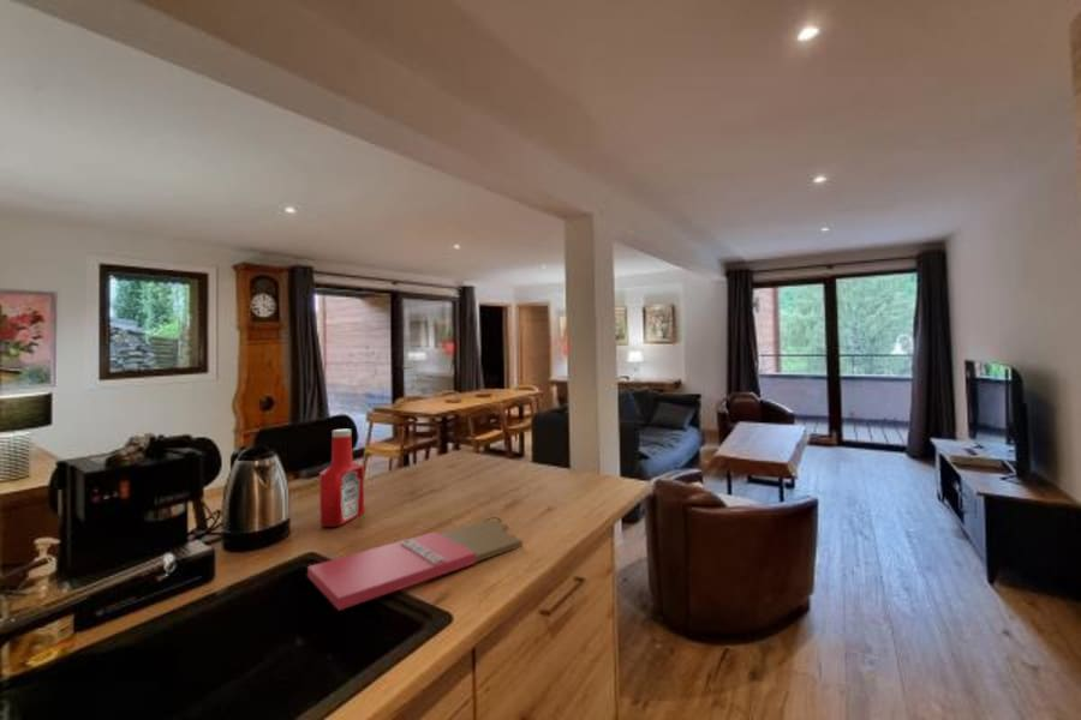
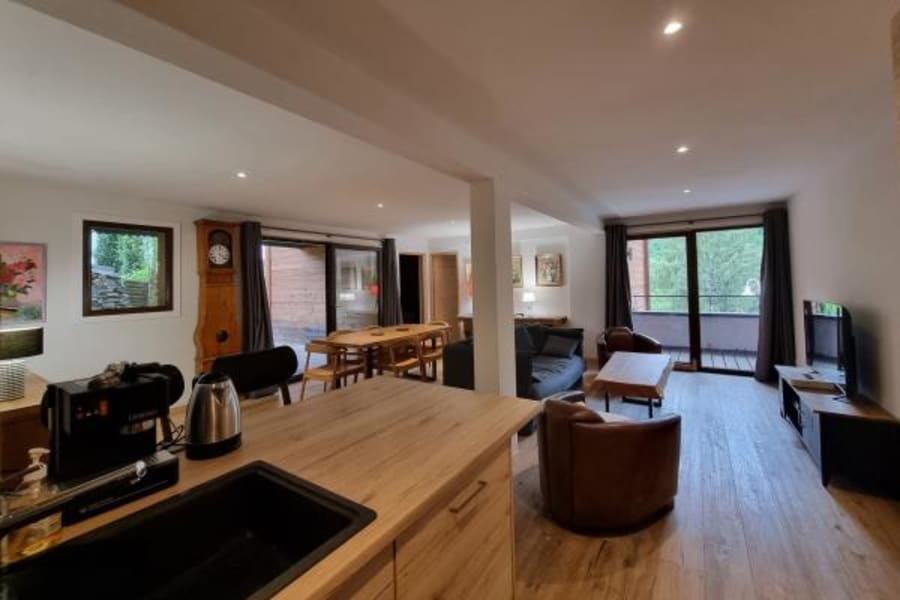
- soap bottle (342, 474)
- cutting board (434, 550)
